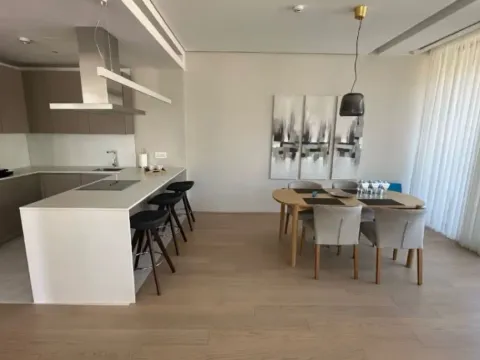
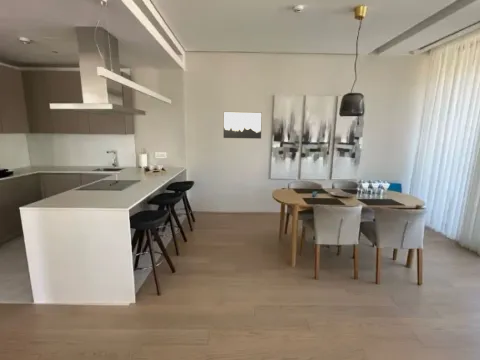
+ wall art (242, 125)
